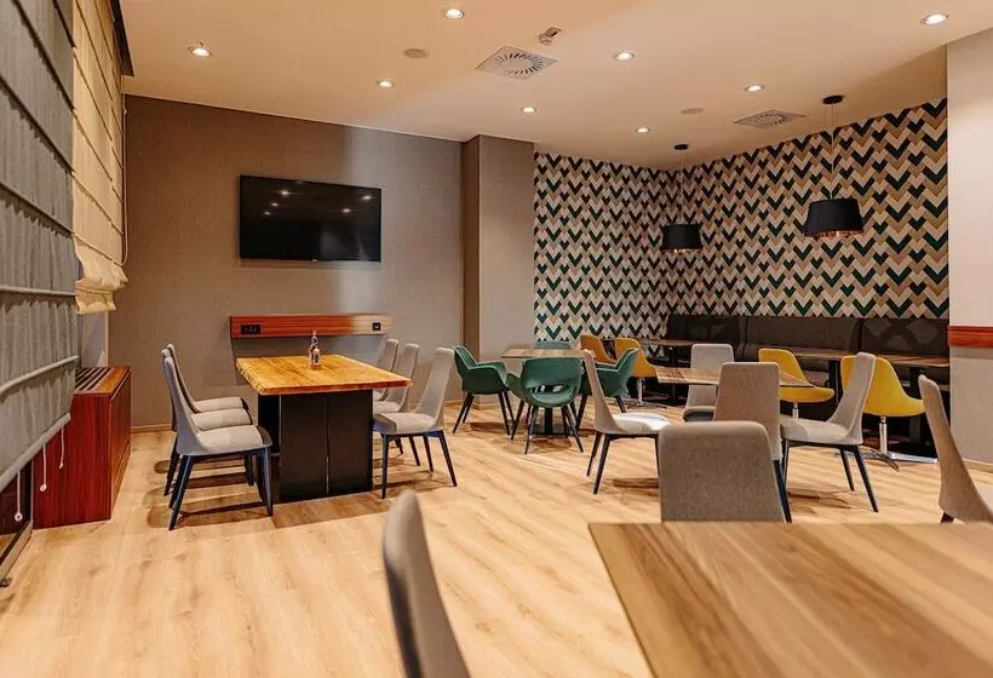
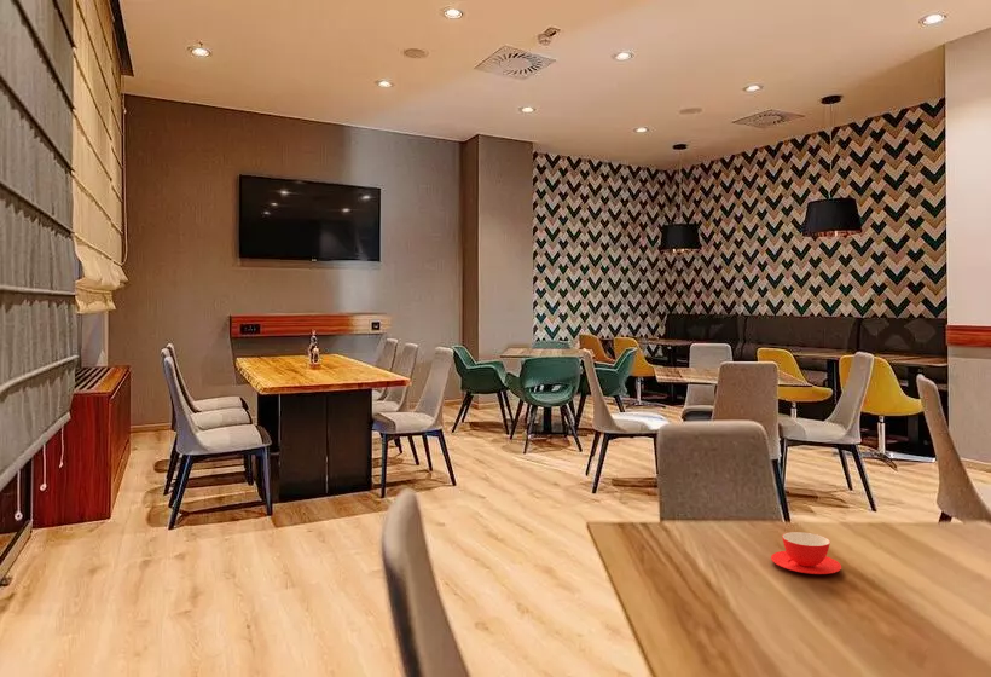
+ teacup (805, 551)
